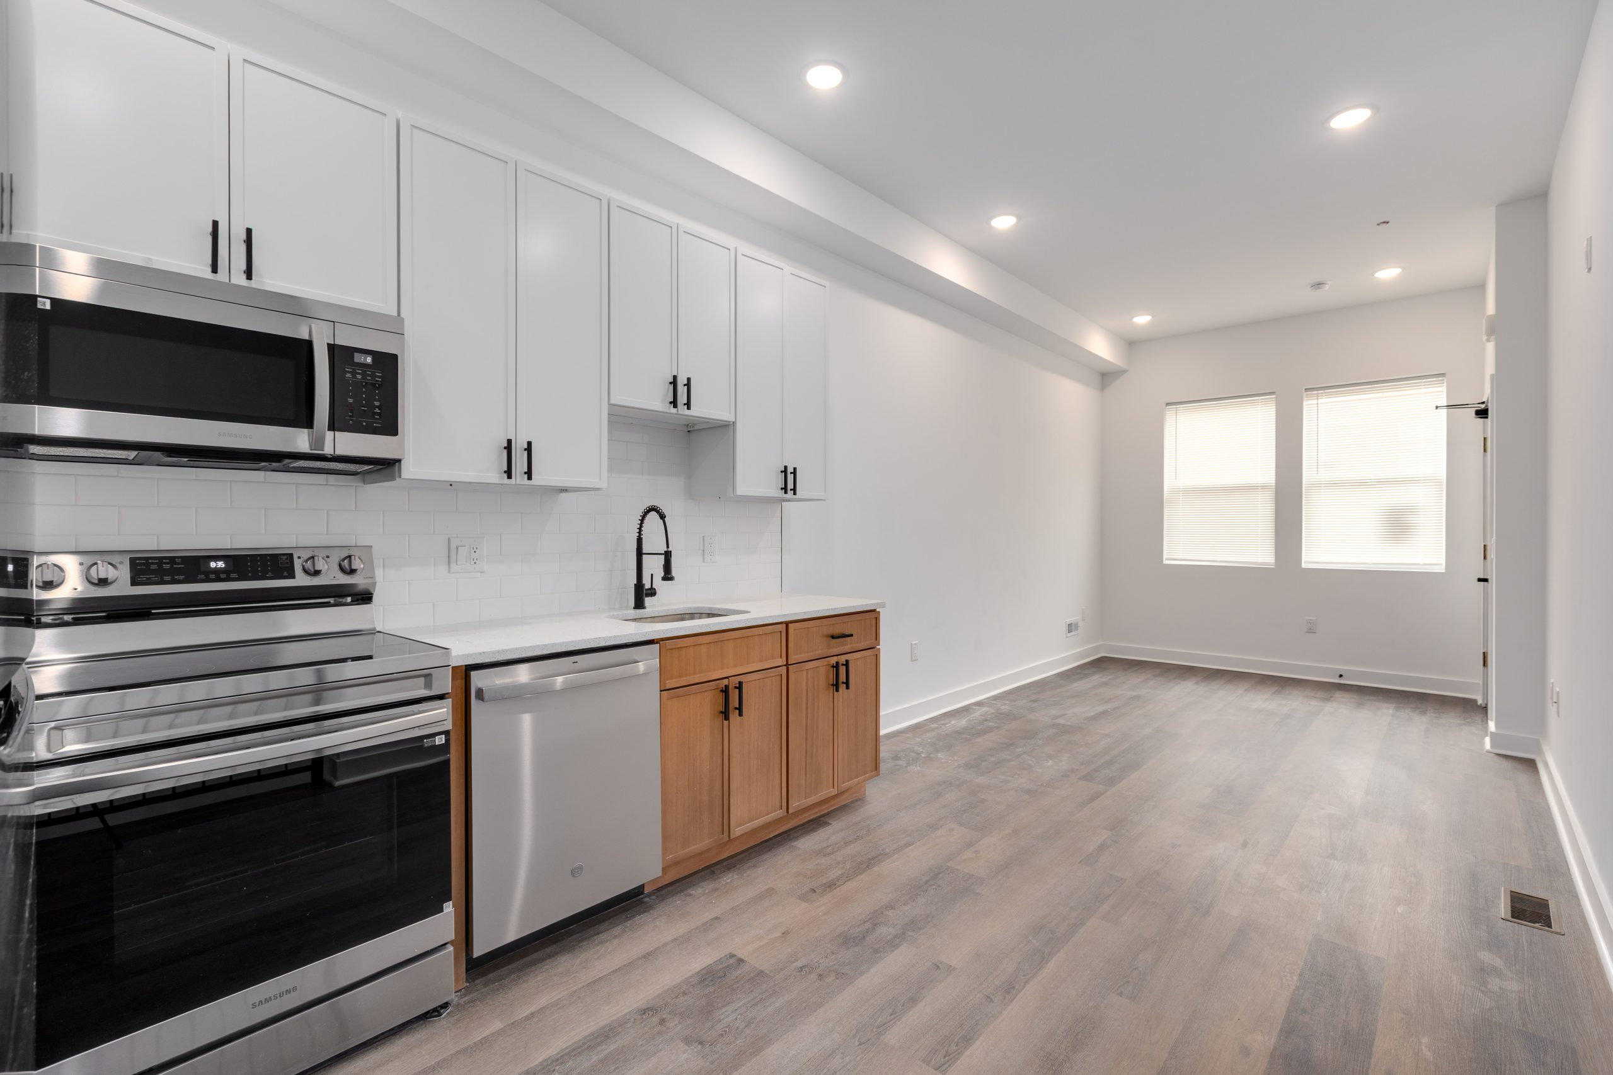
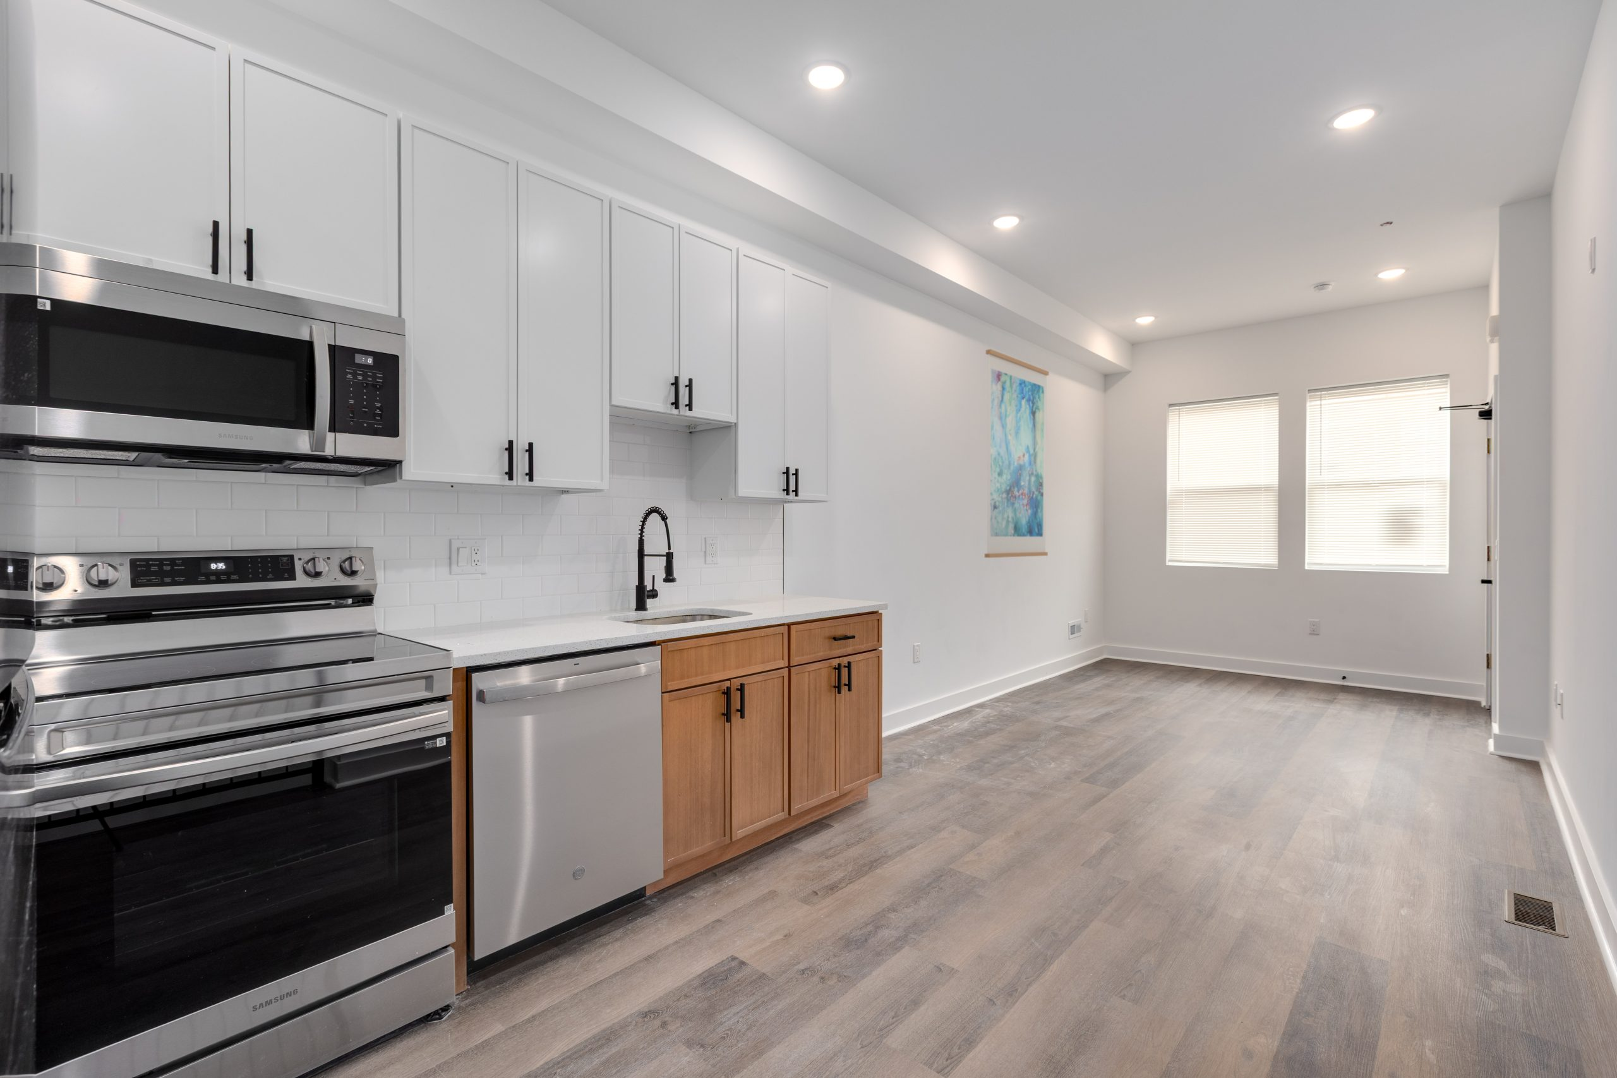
+ wall art (1018, 458)
